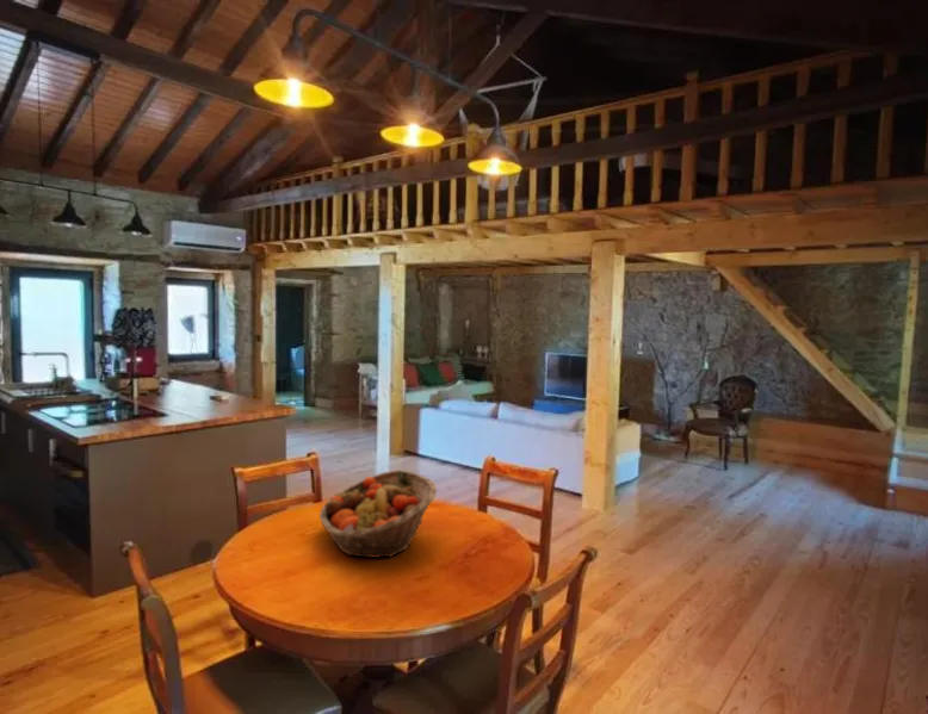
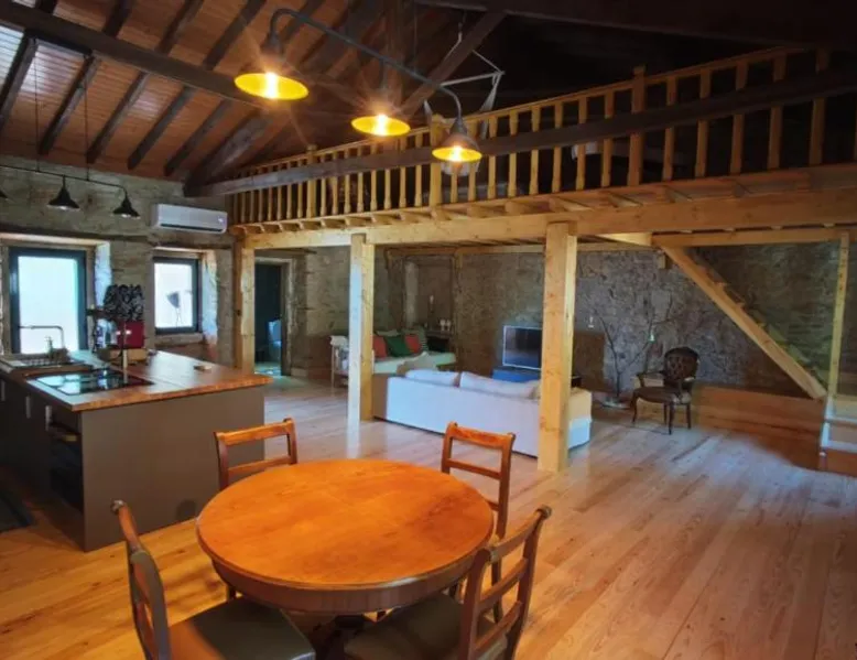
- fruit basket (378, 510)
